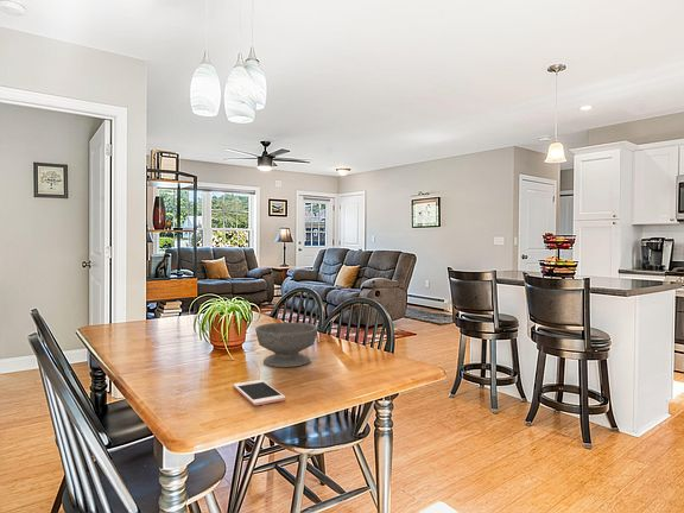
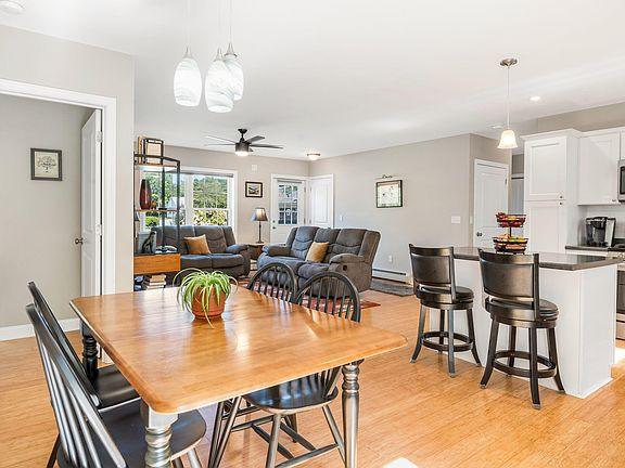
- cell phone (258, 391)
- bowl (286, 343)
